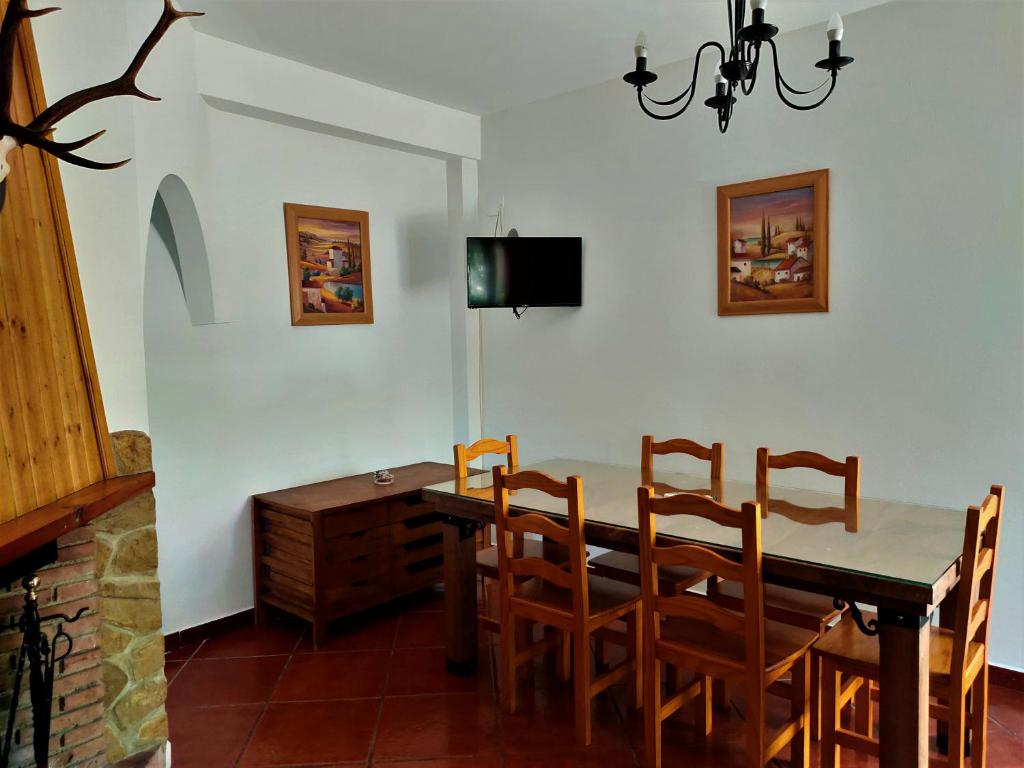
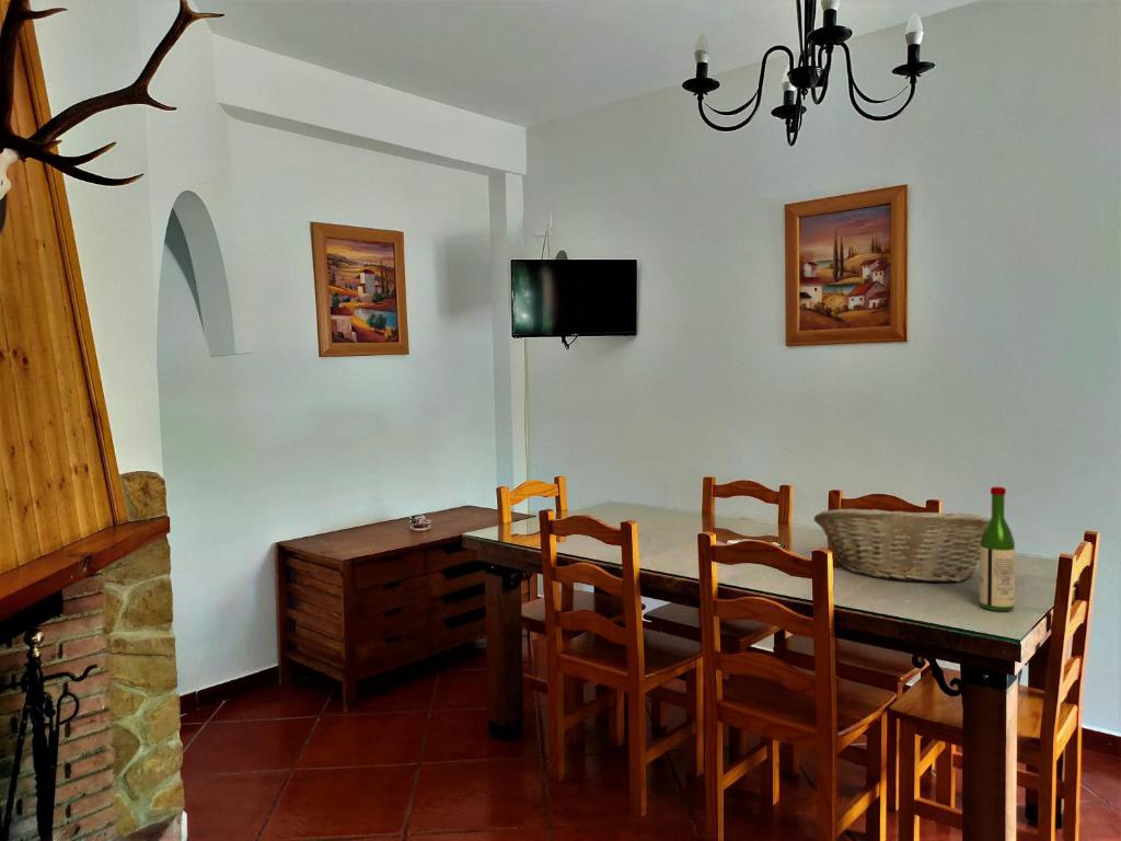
+ wine bottle (997, 548)
+ fruit basket (903, 535)
